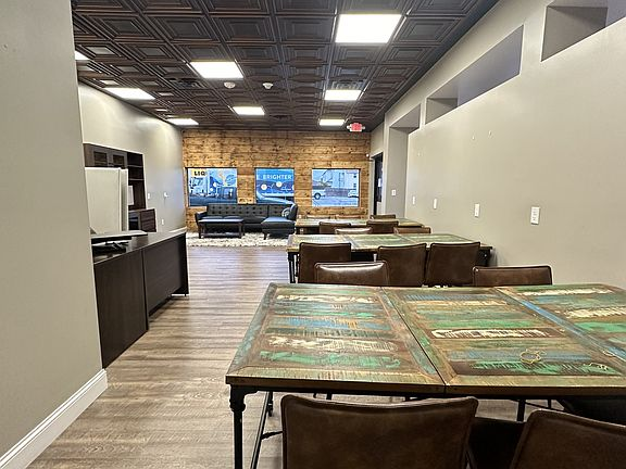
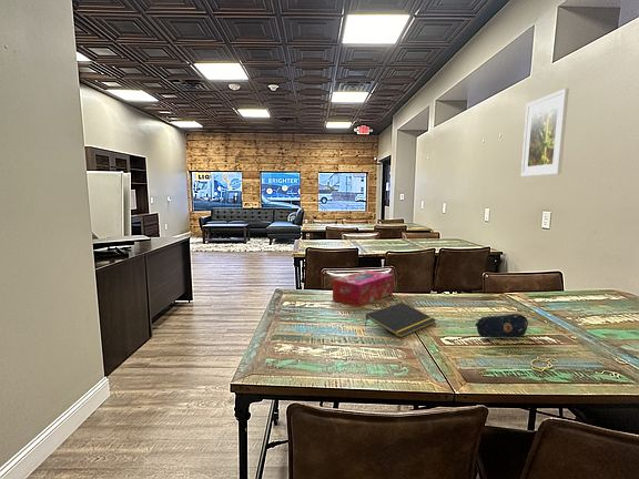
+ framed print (542, 136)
+ tissue box (363, 286)
+ notepad (400, 318)
+ pencil case (503, 325)
